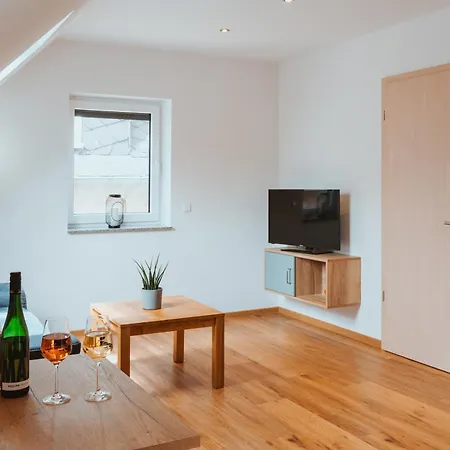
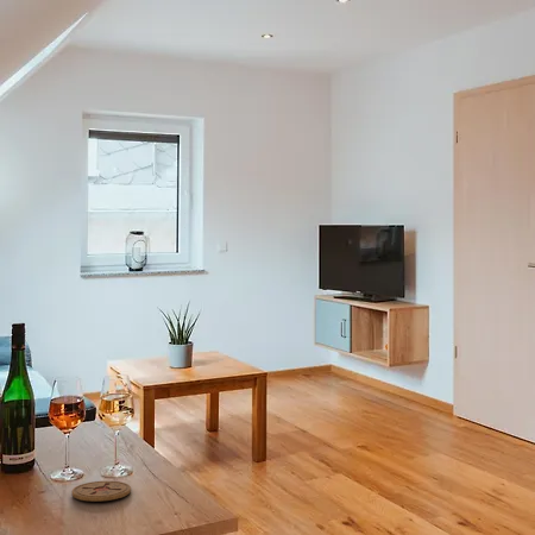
+ coaster (101, 490)
